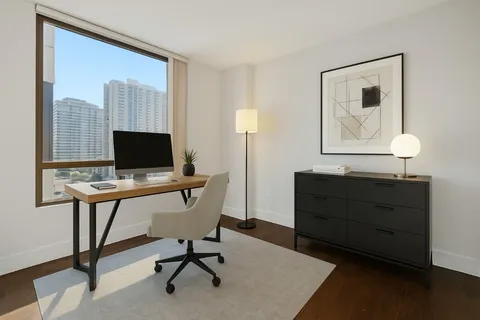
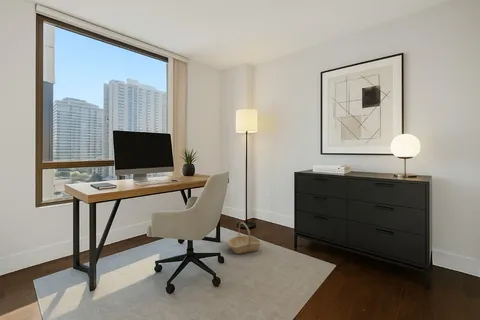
+ basket (244, 235)
